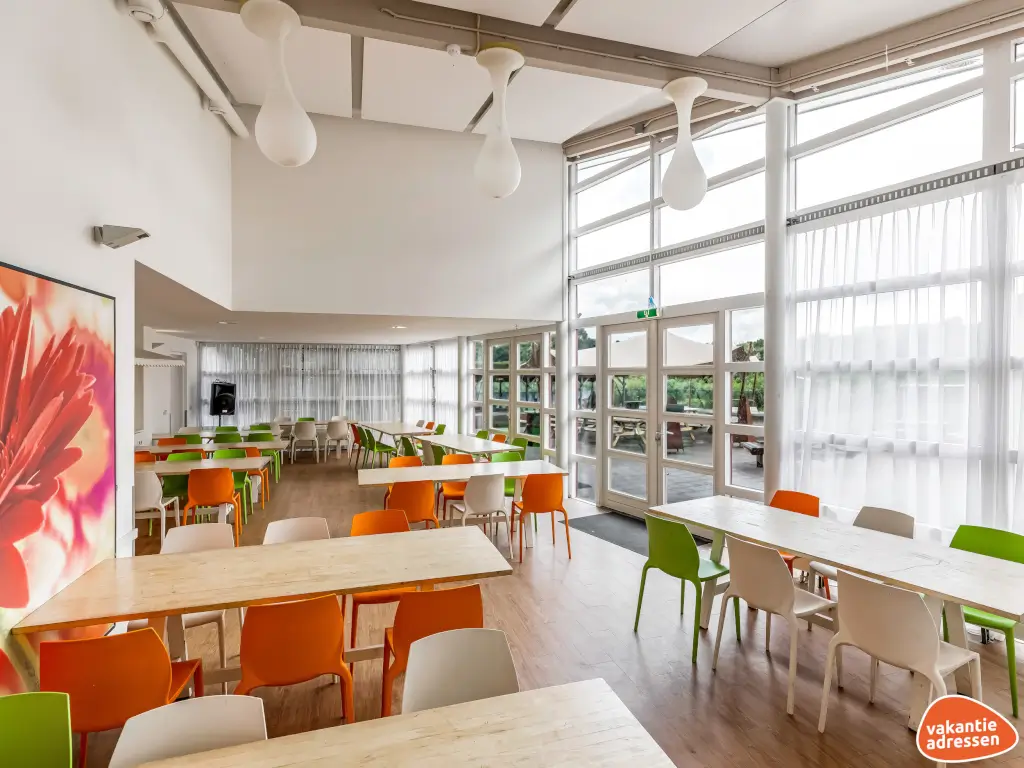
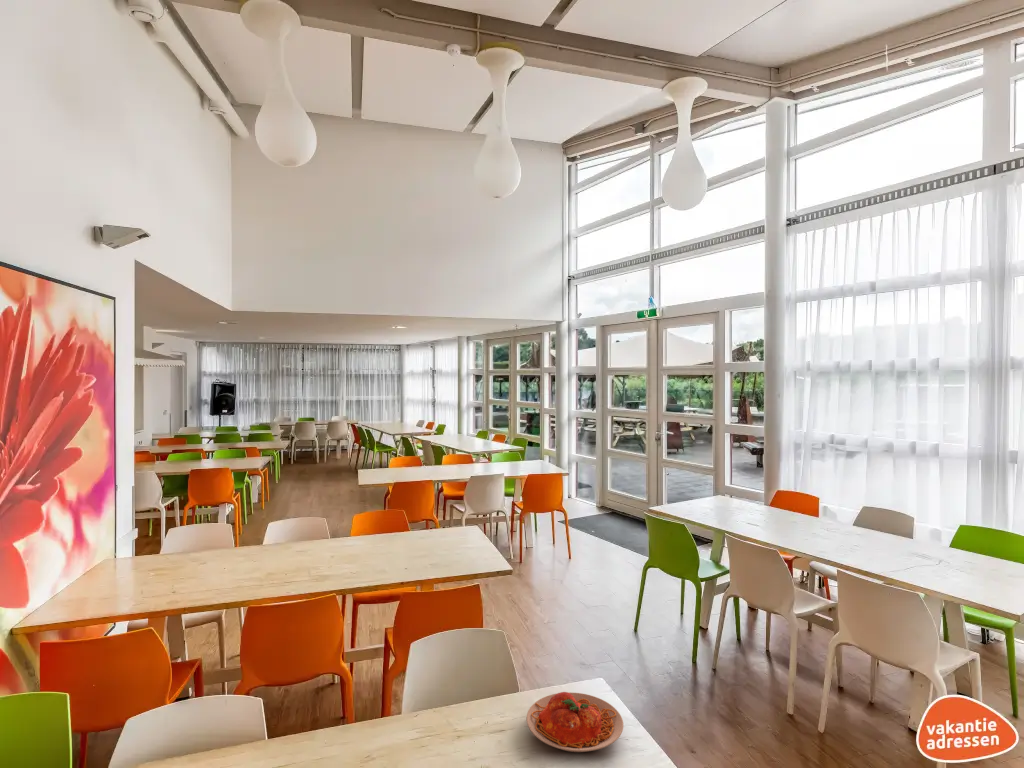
+ plate (574, 713)
